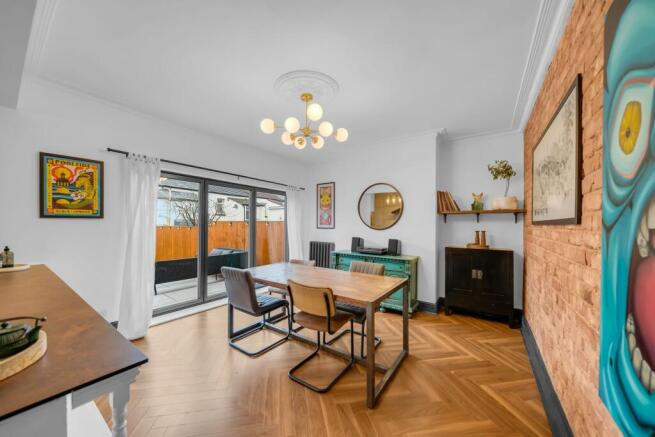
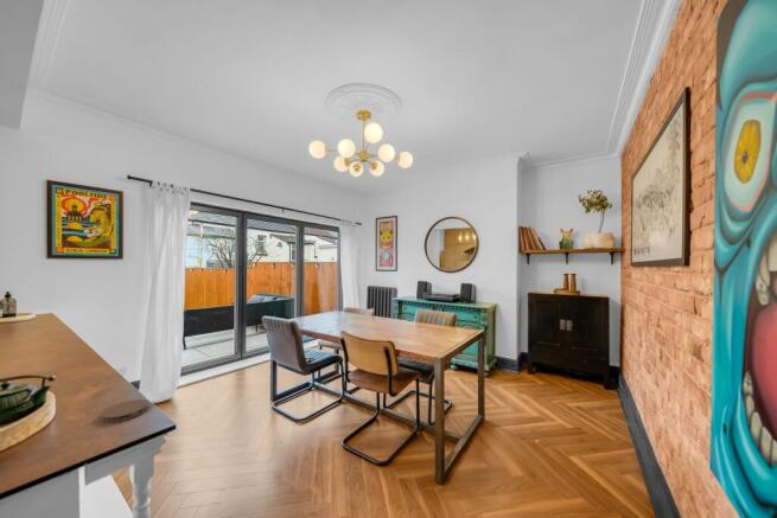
+ coaster (125, 410)
